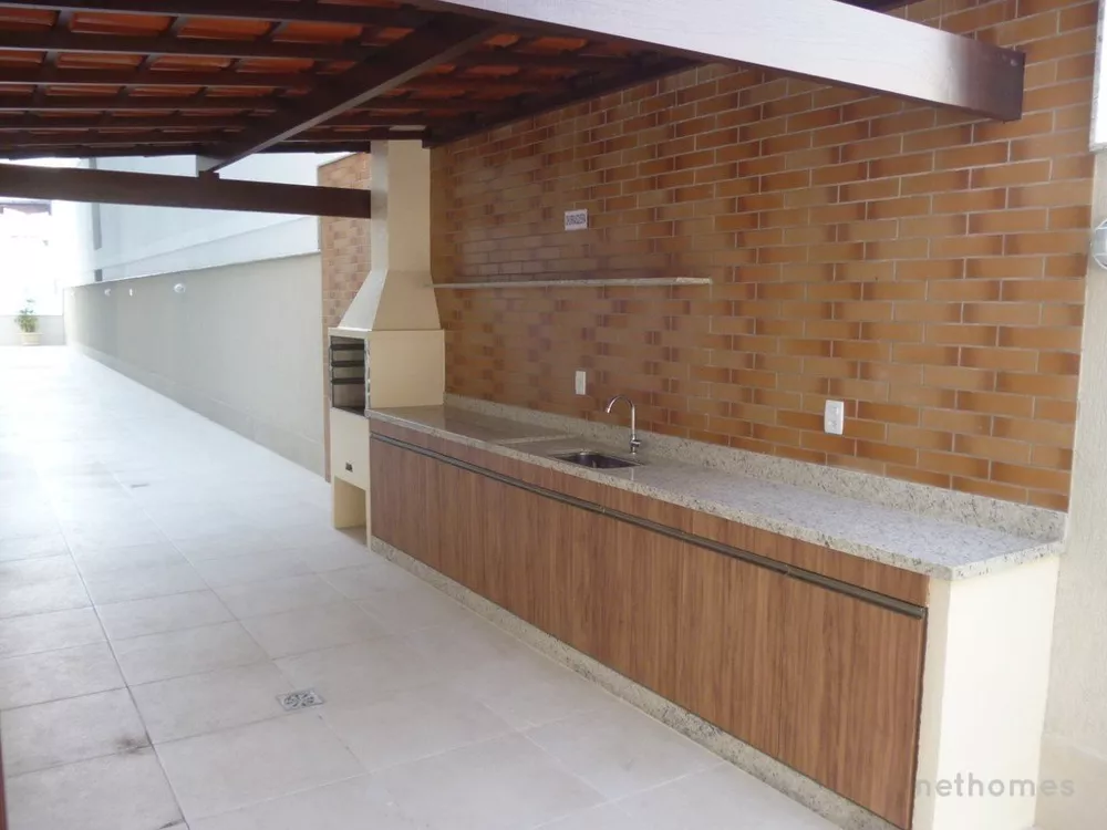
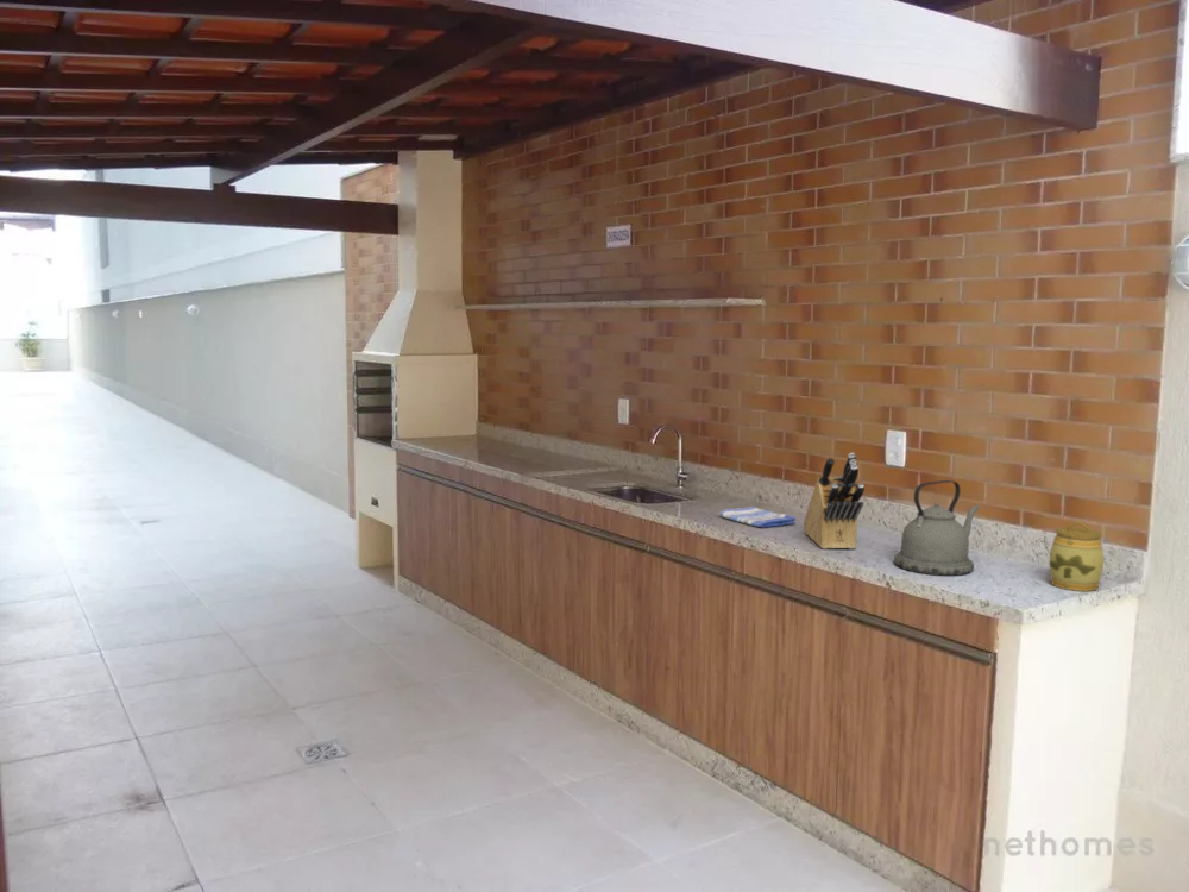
+ knife block (833, 496)
+ dish towel (756, 516)
+ kettle (937, 523)
+ jar (1076, 552)
